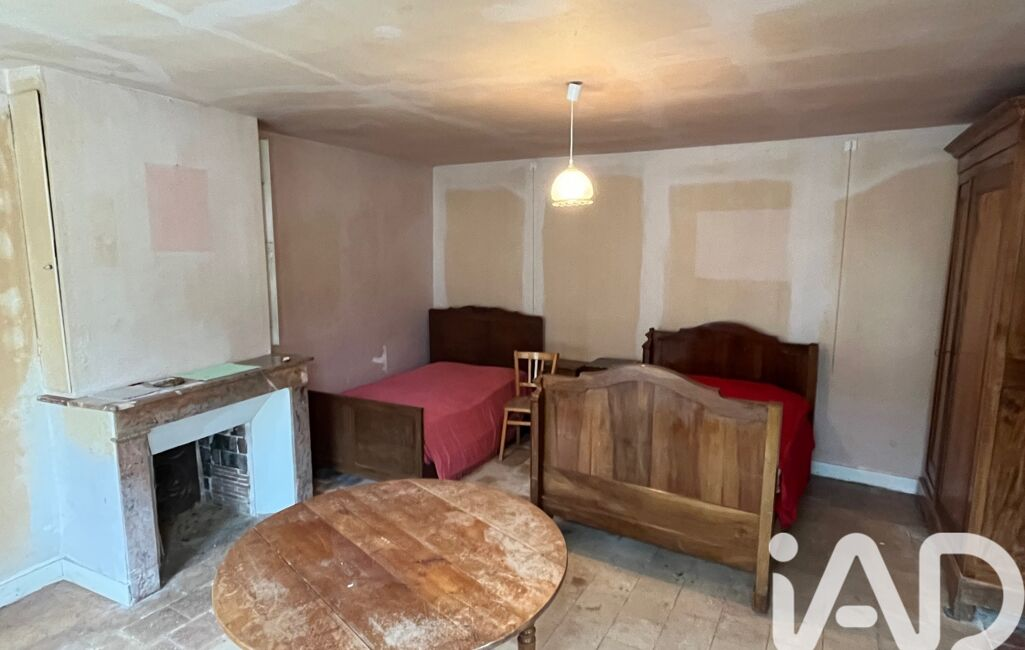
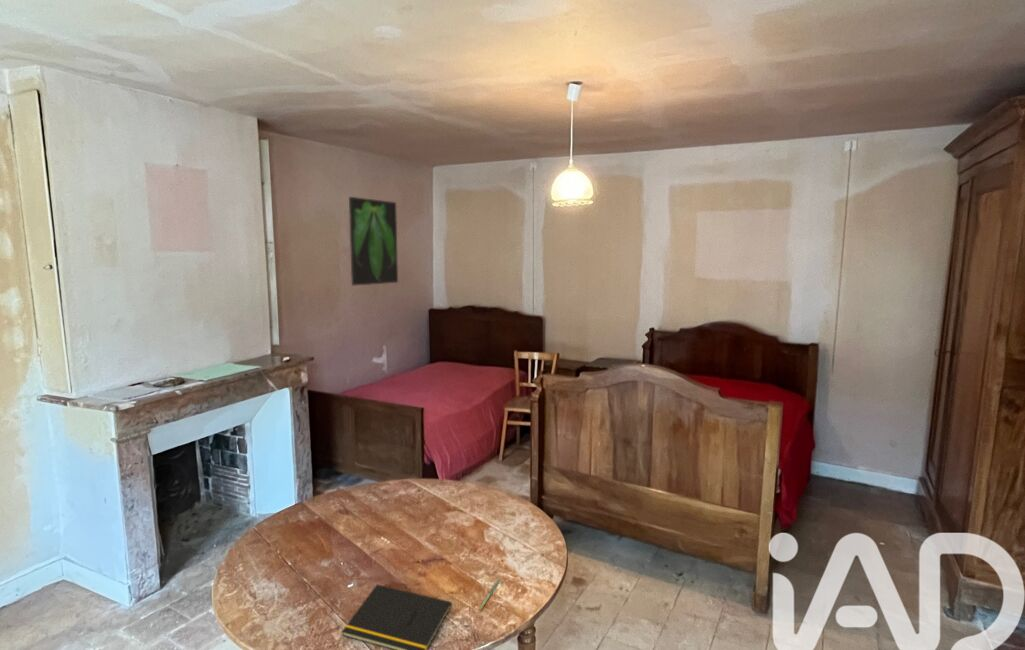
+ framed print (374, 242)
+ pen (489, 594)
+ notepad (398, 618)
